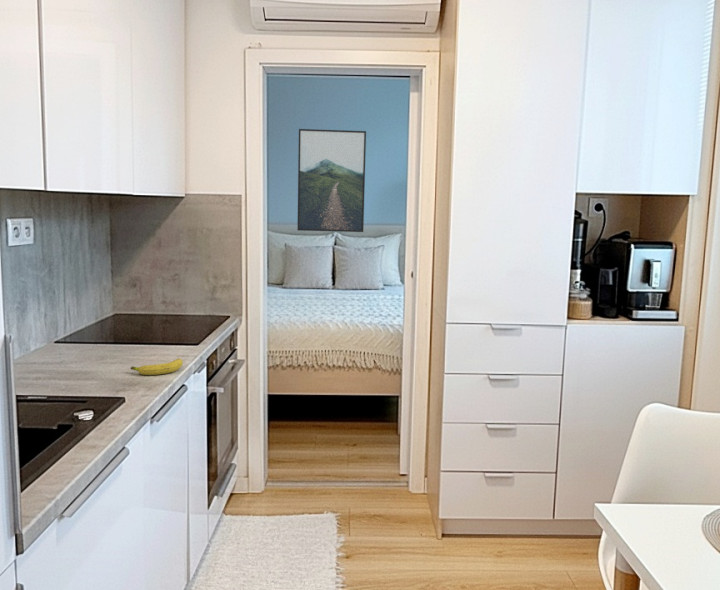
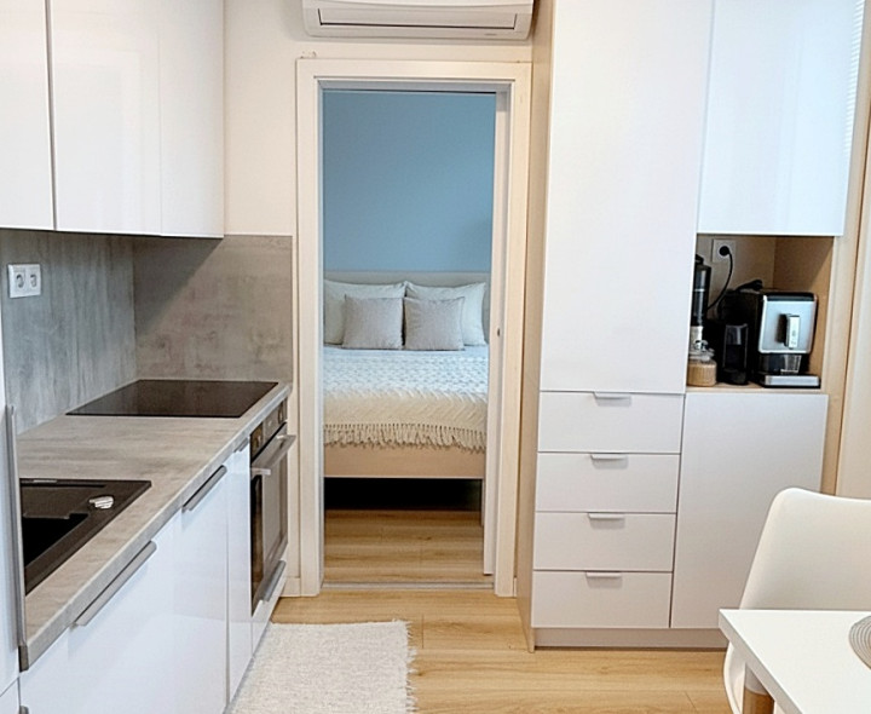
- fruit (156, 366)
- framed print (331, 181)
